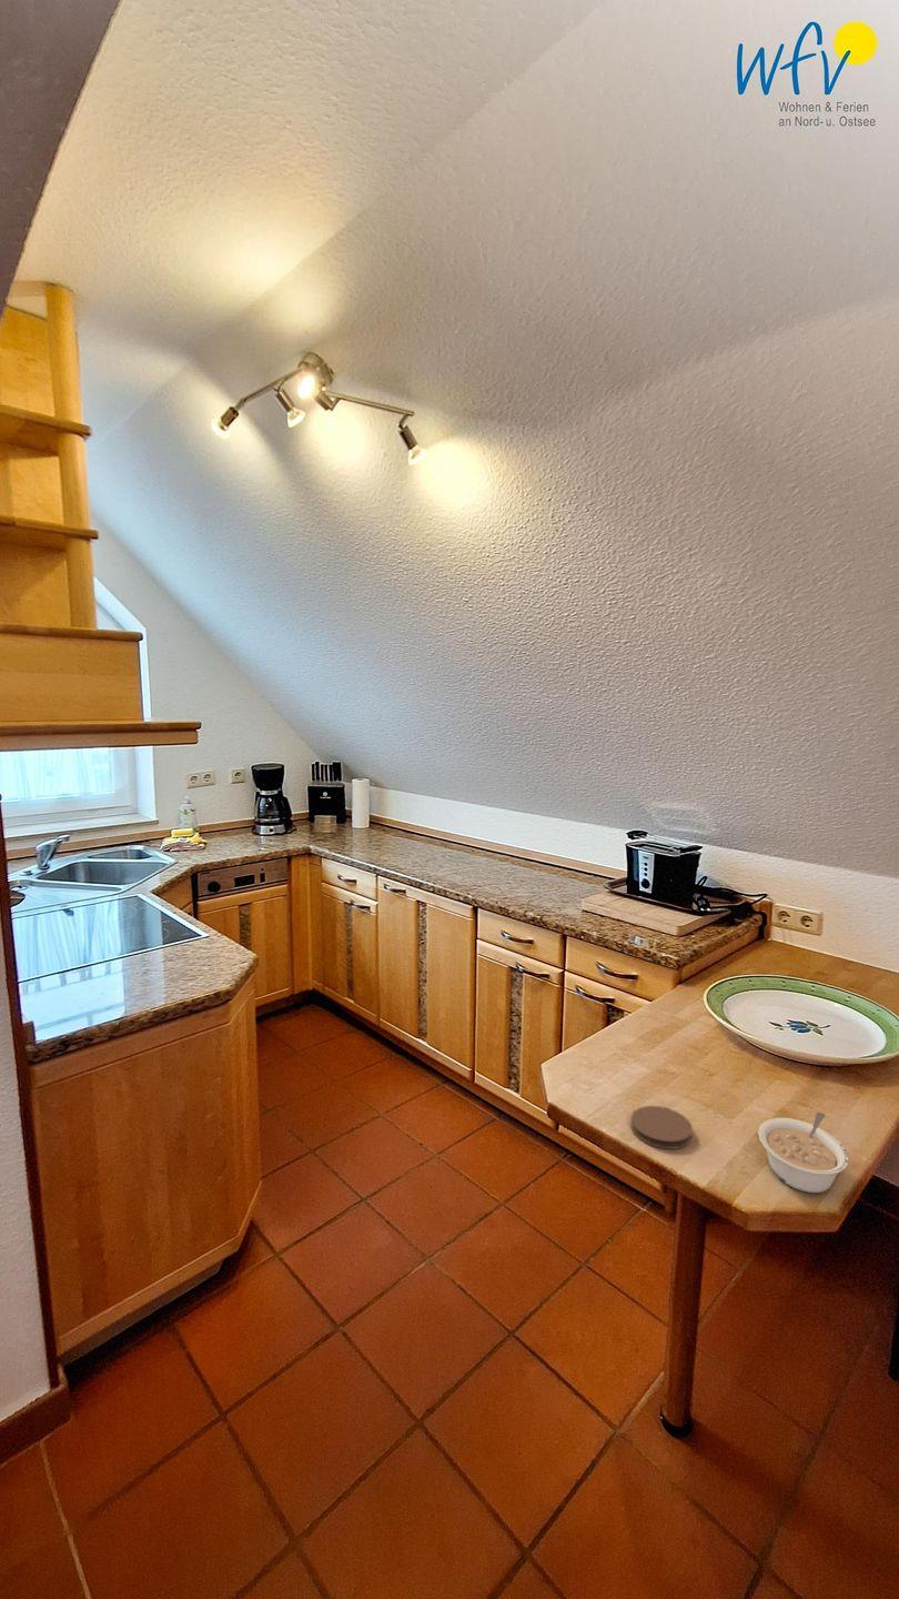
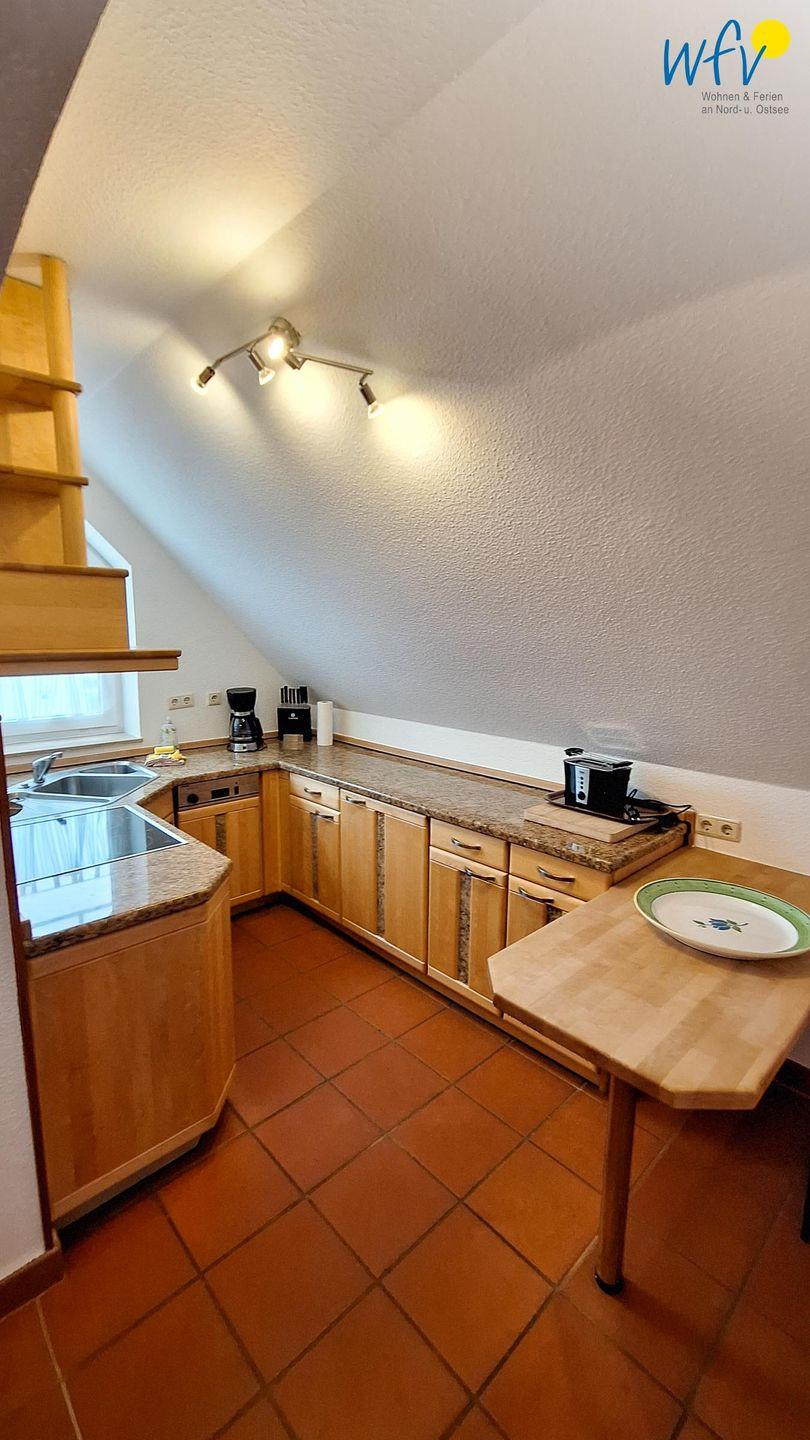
- legume (799, 1153)
- coaster (660, 1126)
